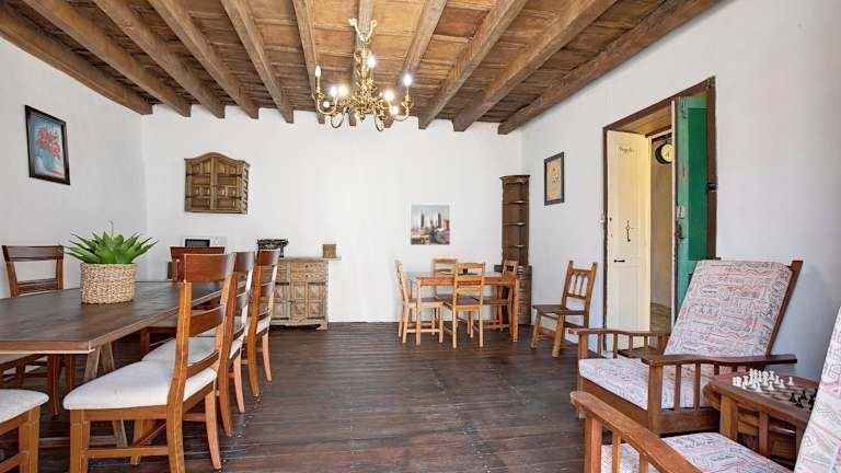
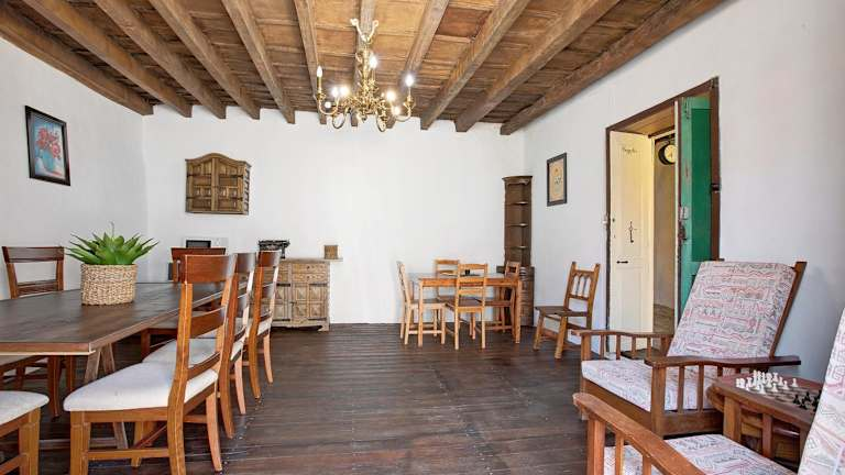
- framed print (429, 224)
